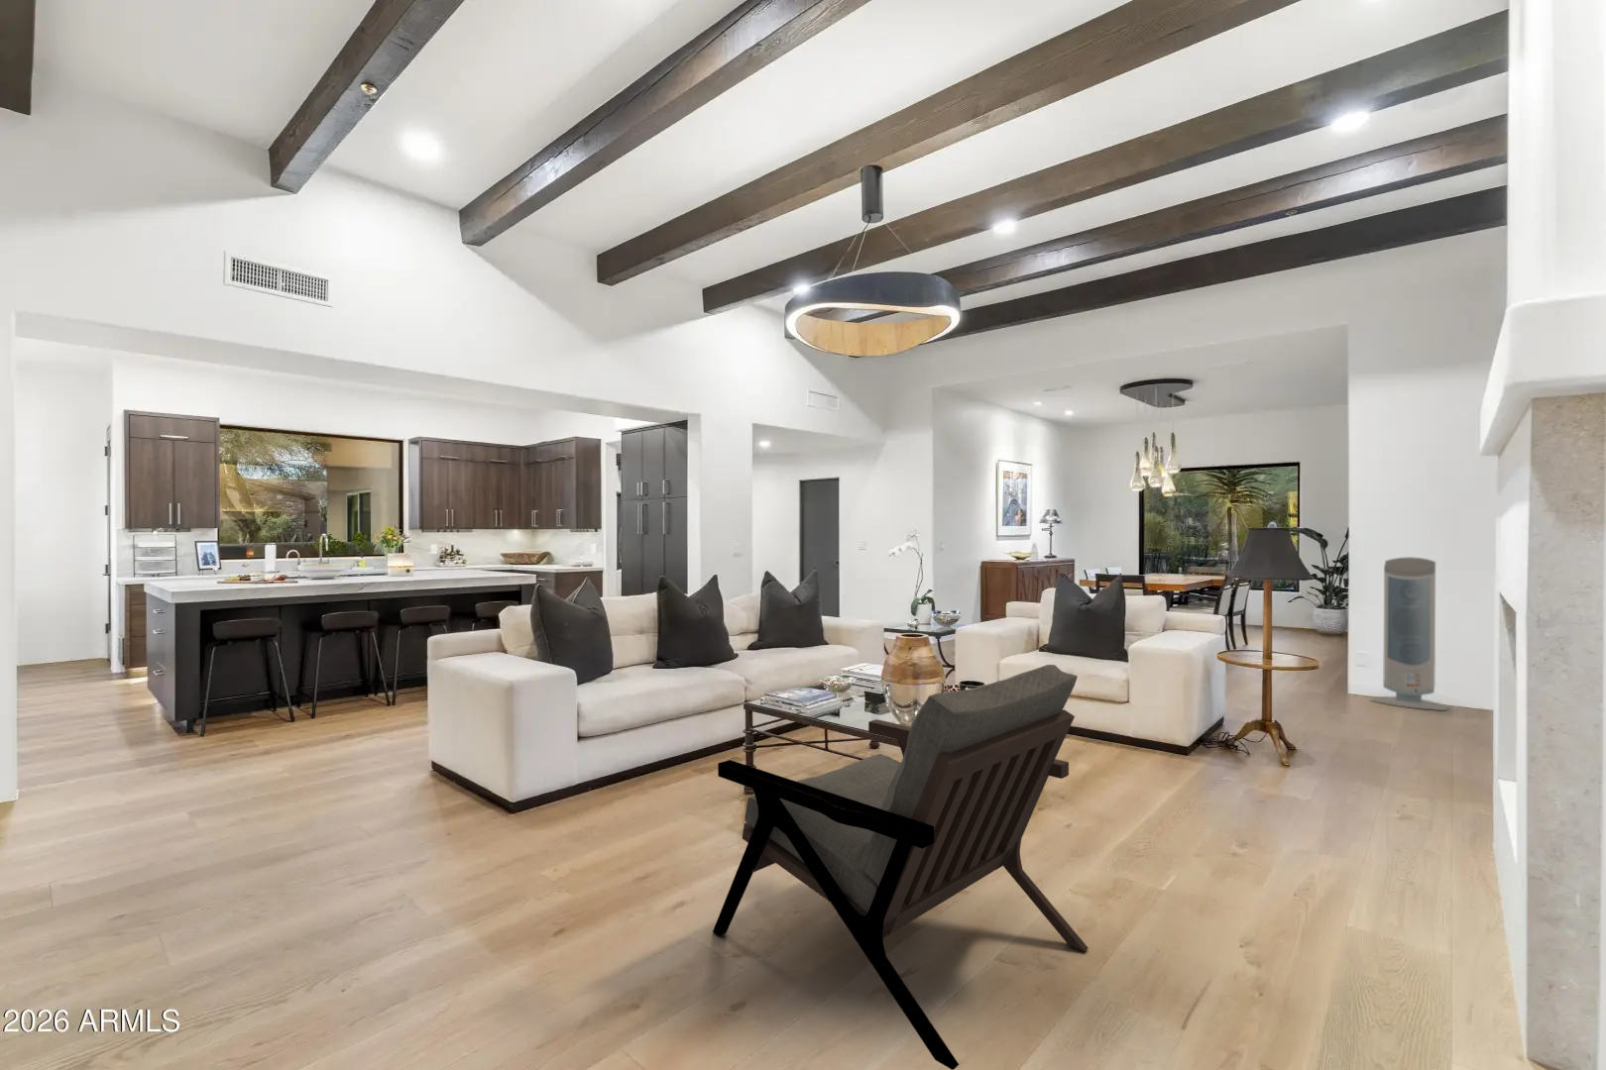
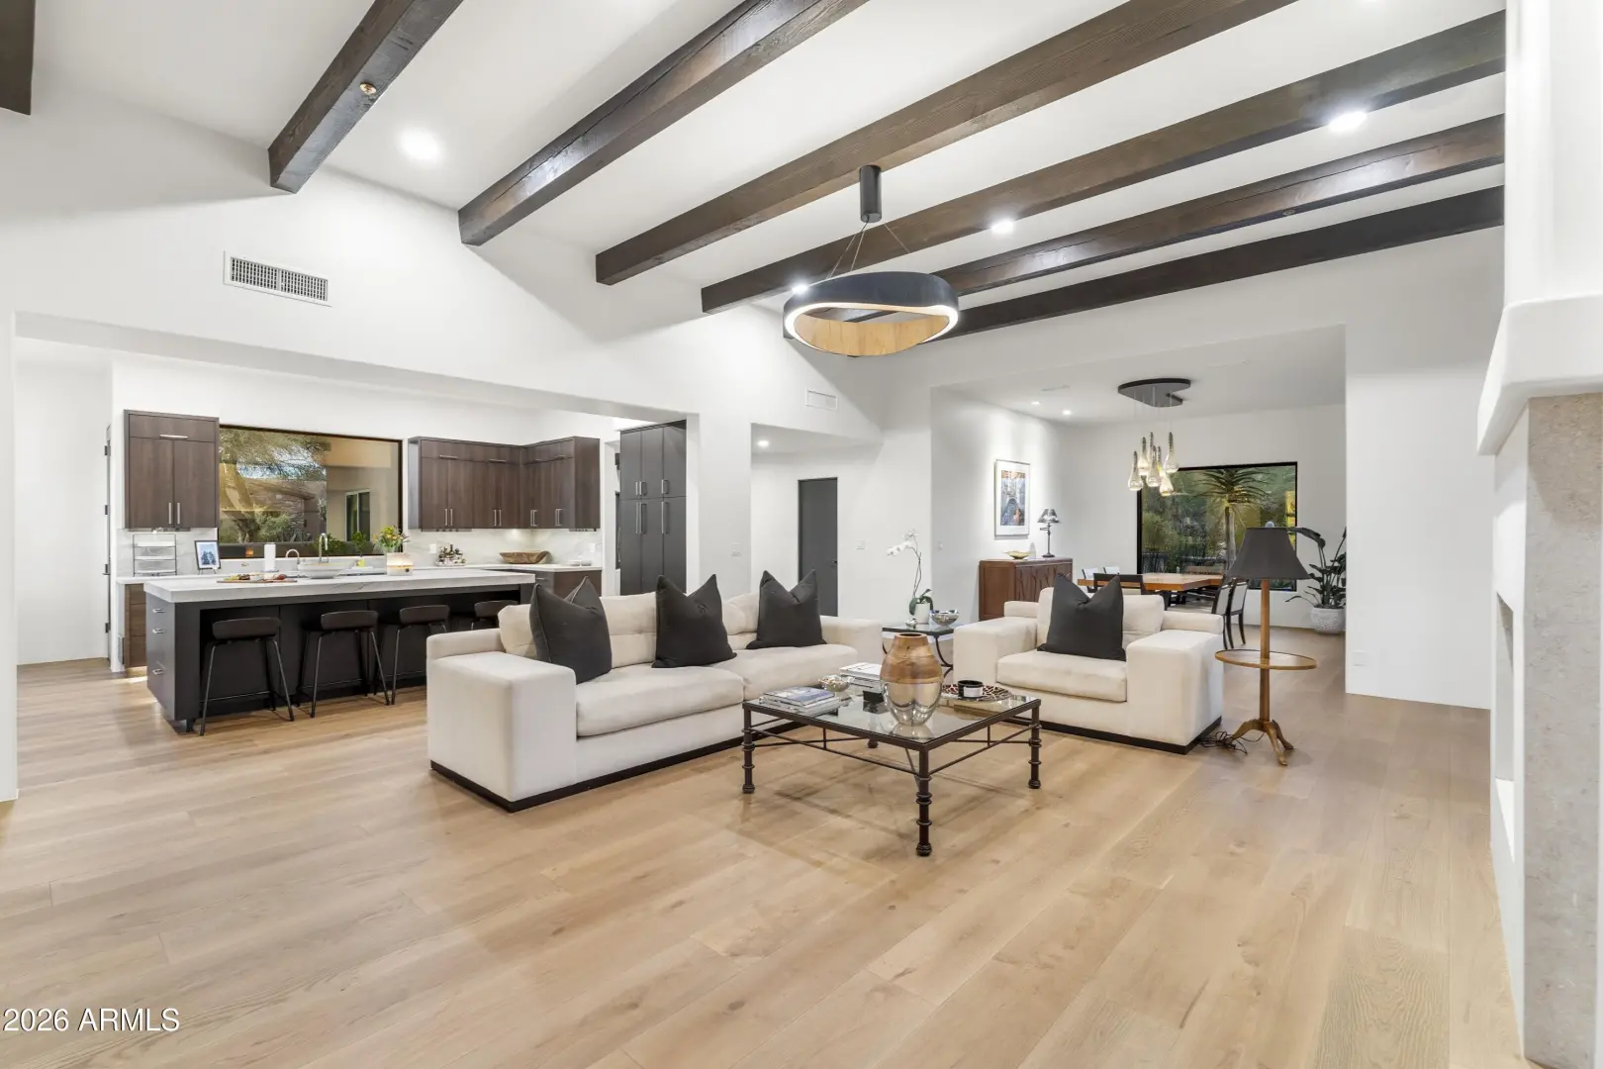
- armchair (897, 801)
- air purifier (1409, 631)
